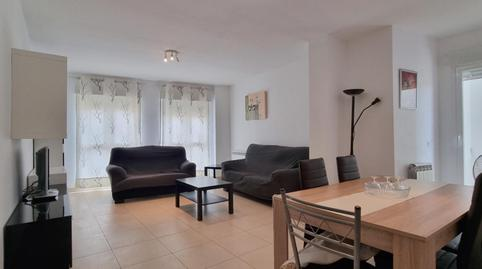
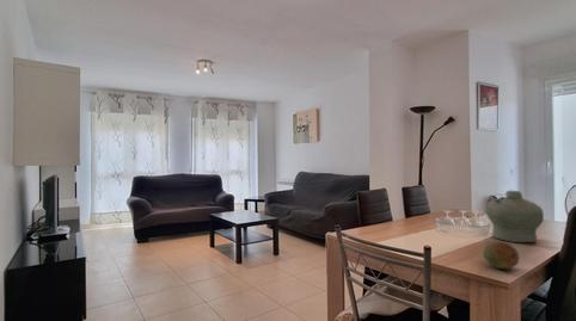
+ jar (513, 214)
+ fruit (498, 254)
